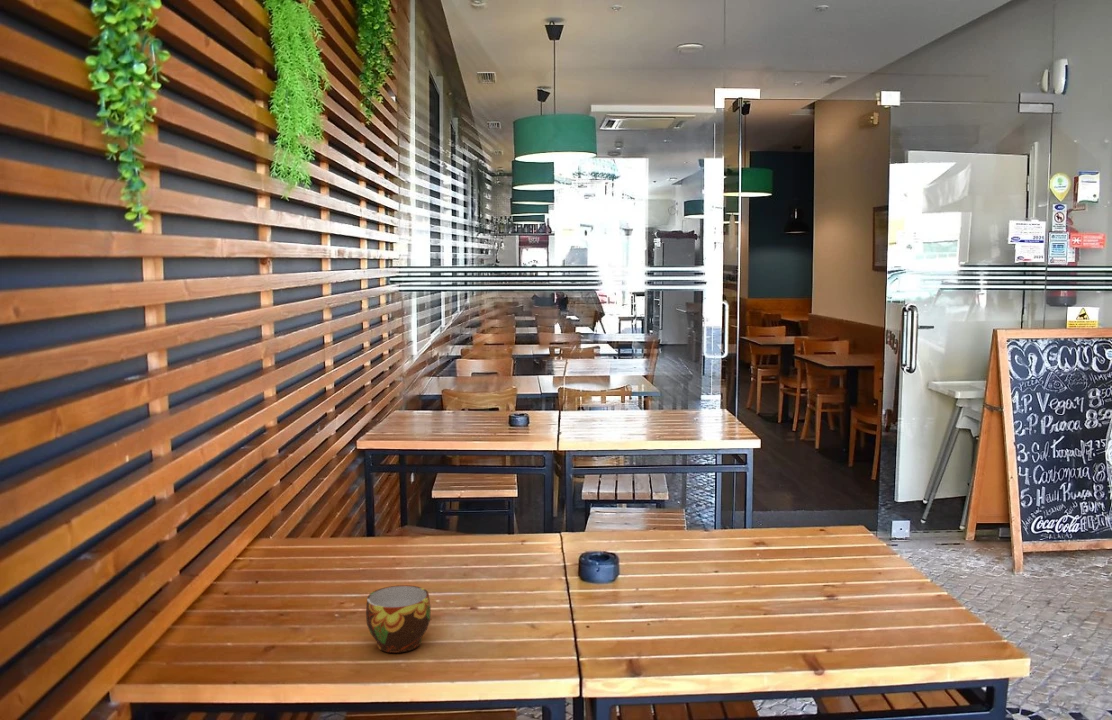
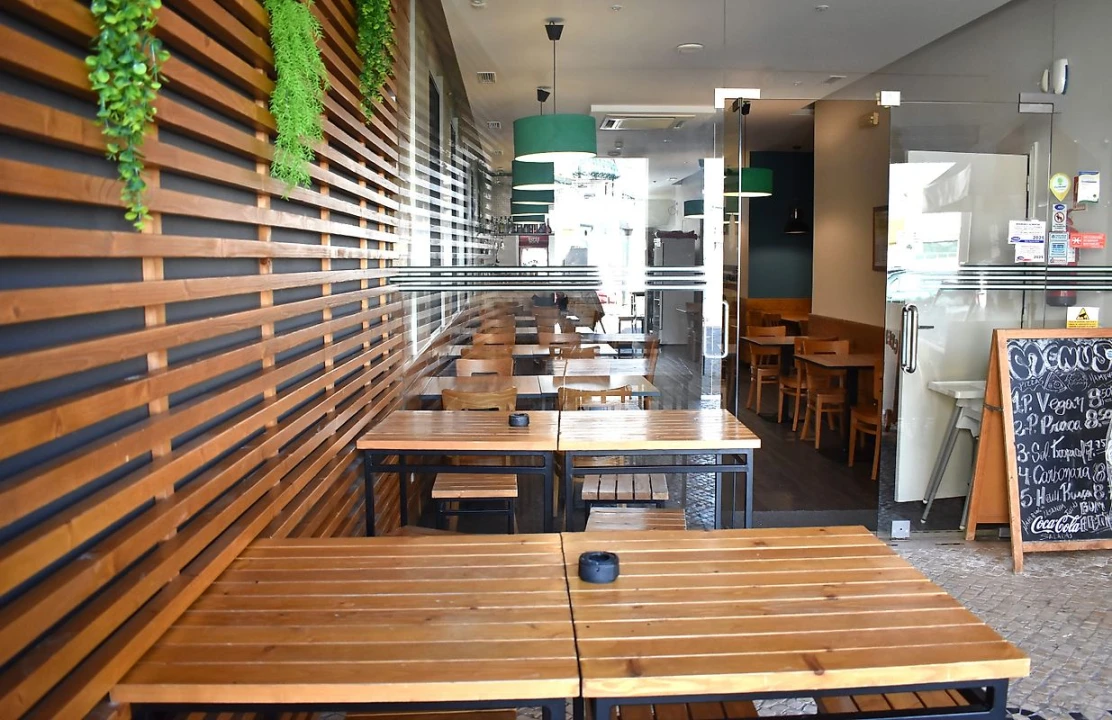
- cup (397, 618)
